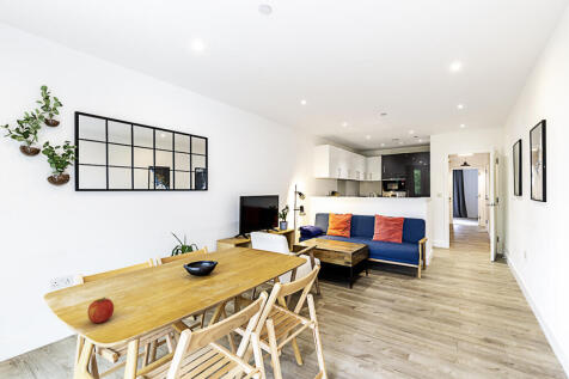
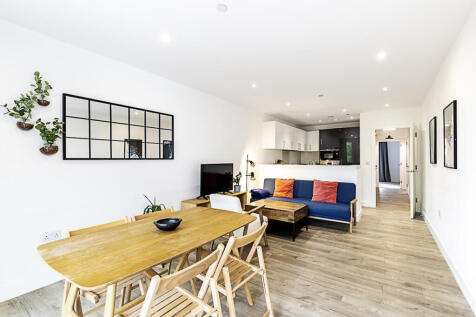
- apple (100, 308)
